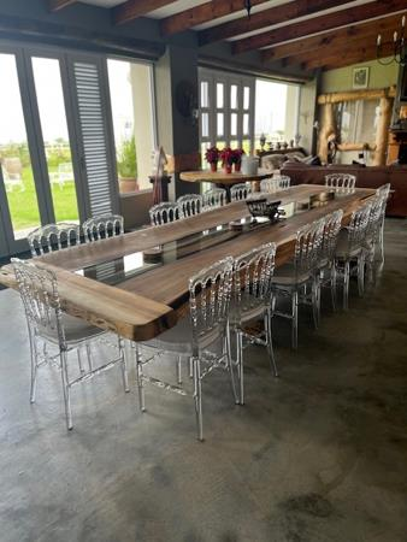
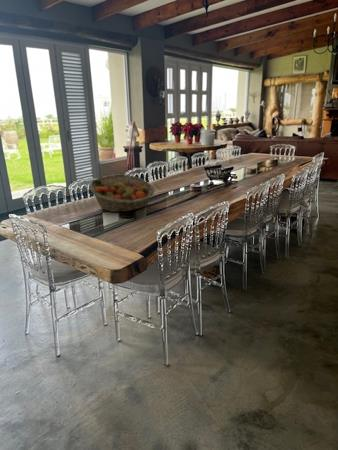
+ fruit basket (122, 192)
